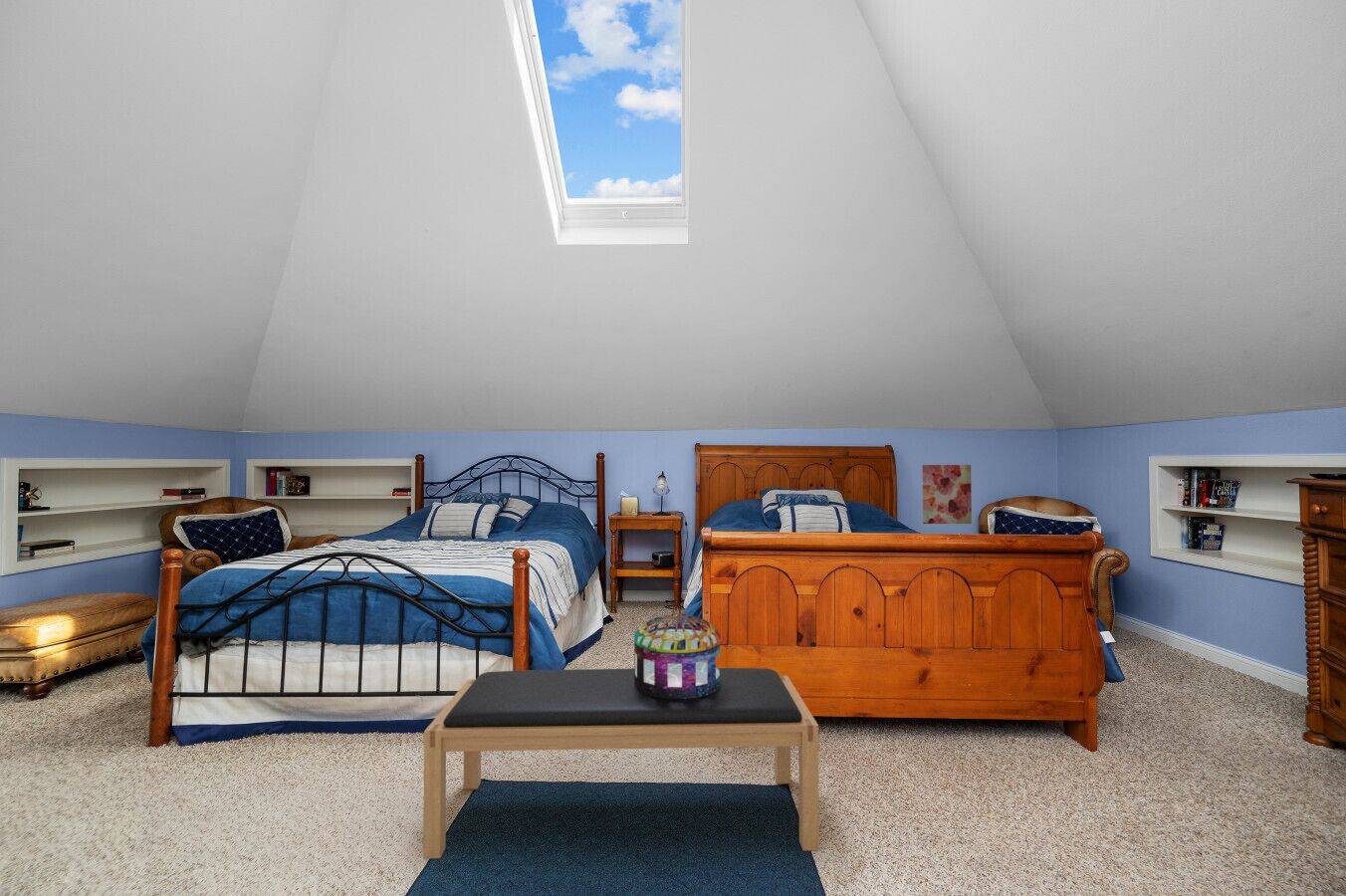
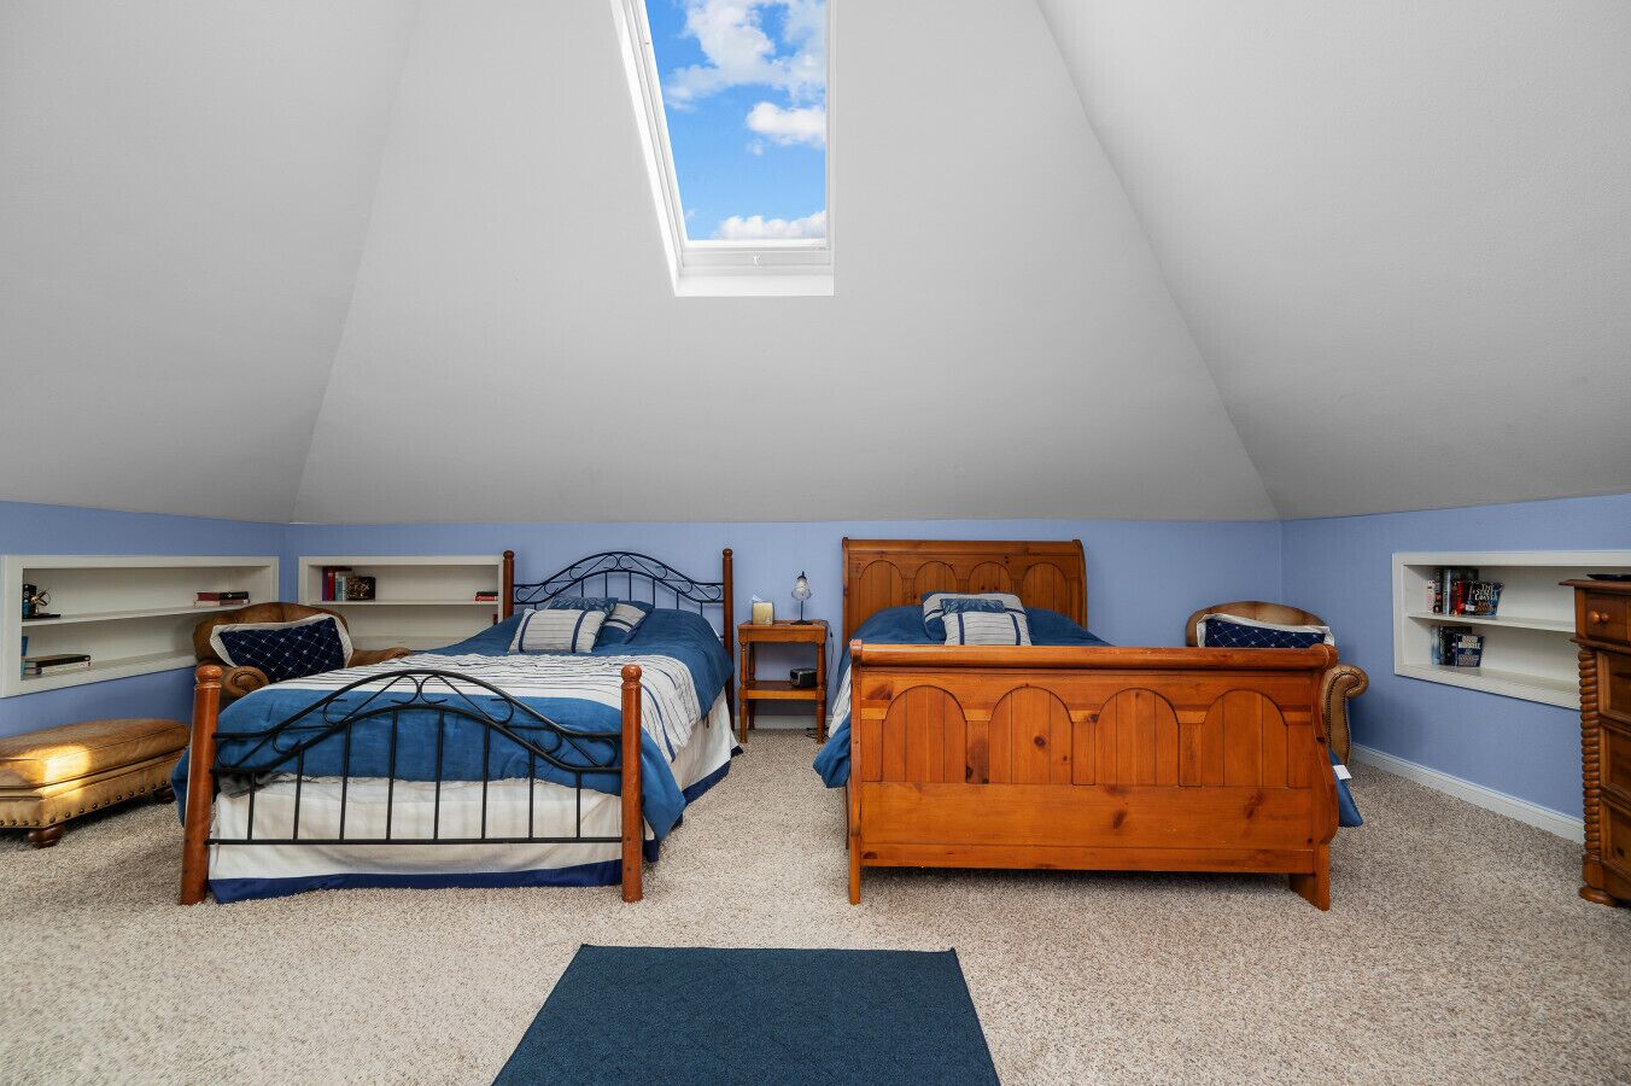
- bench (626, 748)
- wall art (947, 494)
- decorative box (677, 645)
